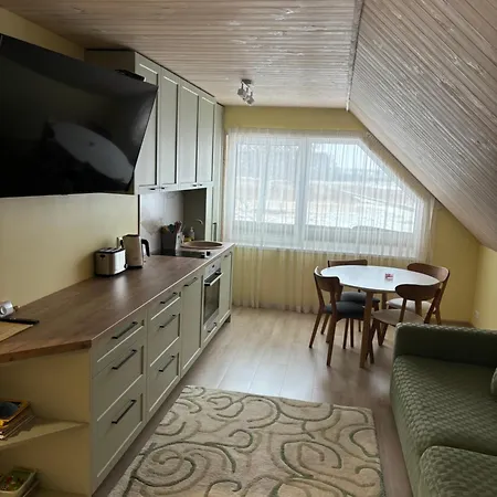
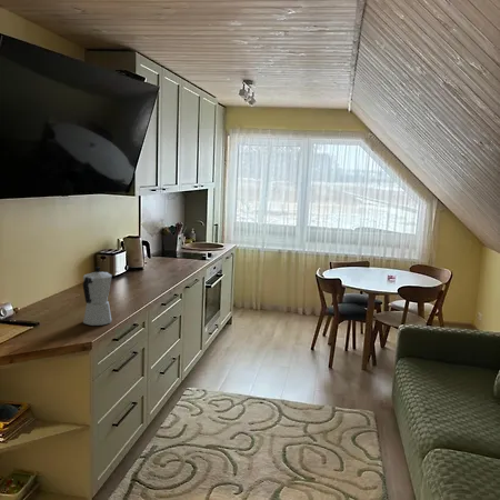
+ moka pot (96, 294)
